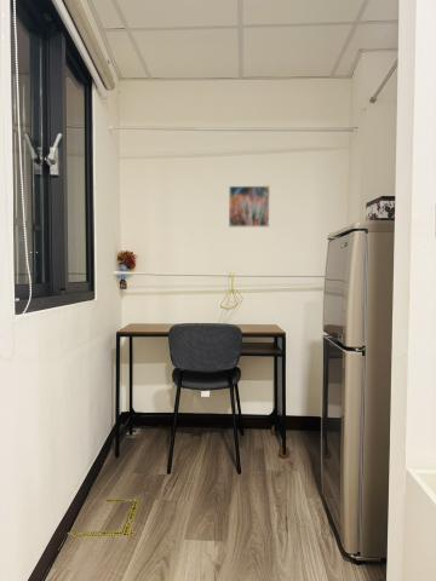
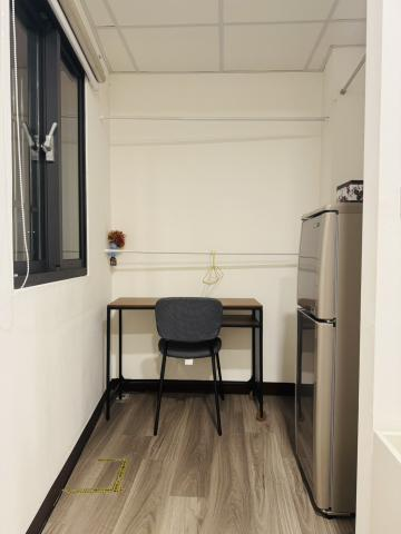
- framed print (248, 206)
